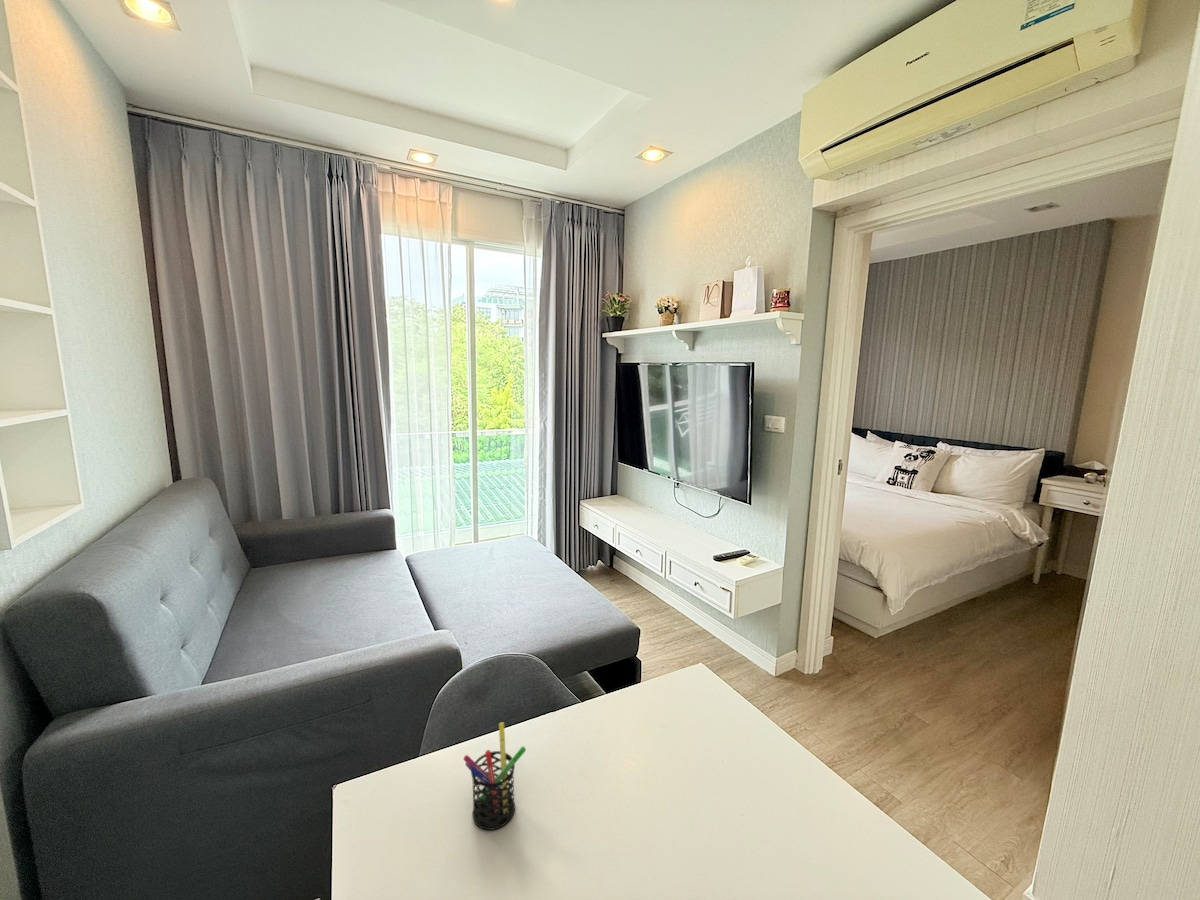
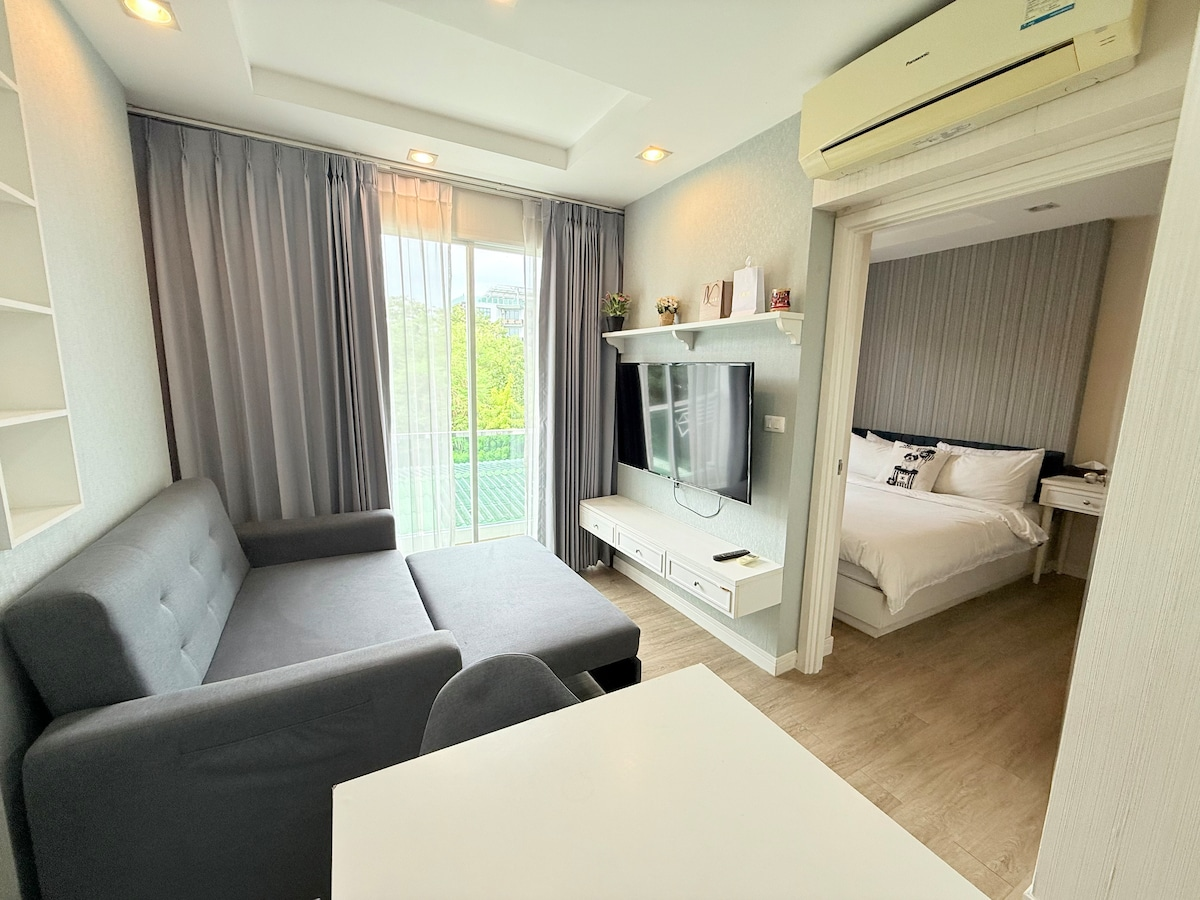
- pen holder (497, 775)
